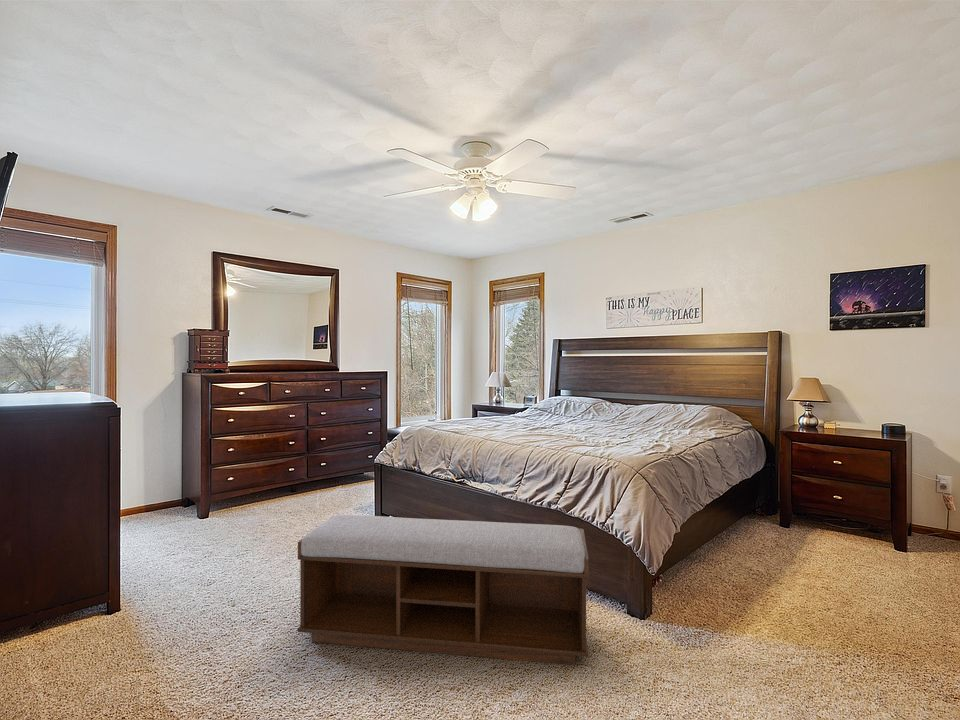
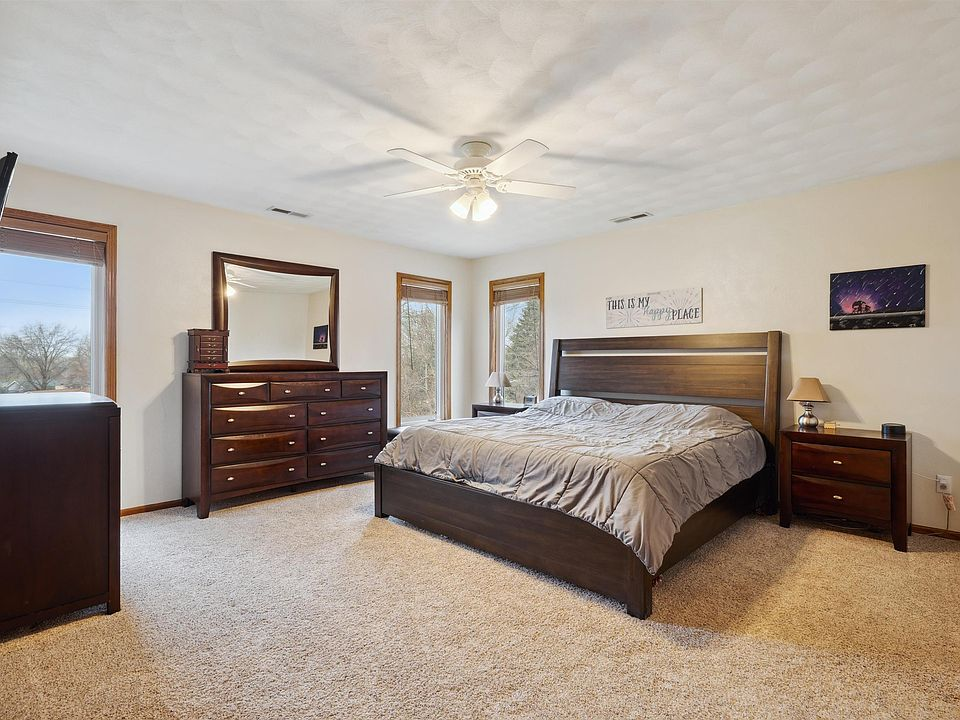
- bench (445, 581)
